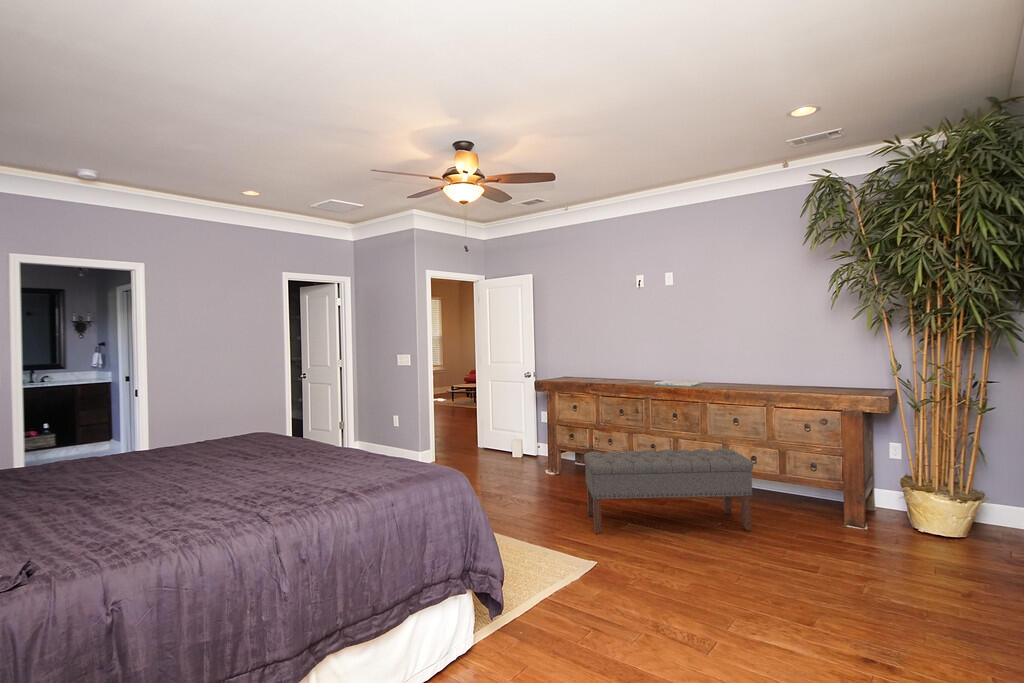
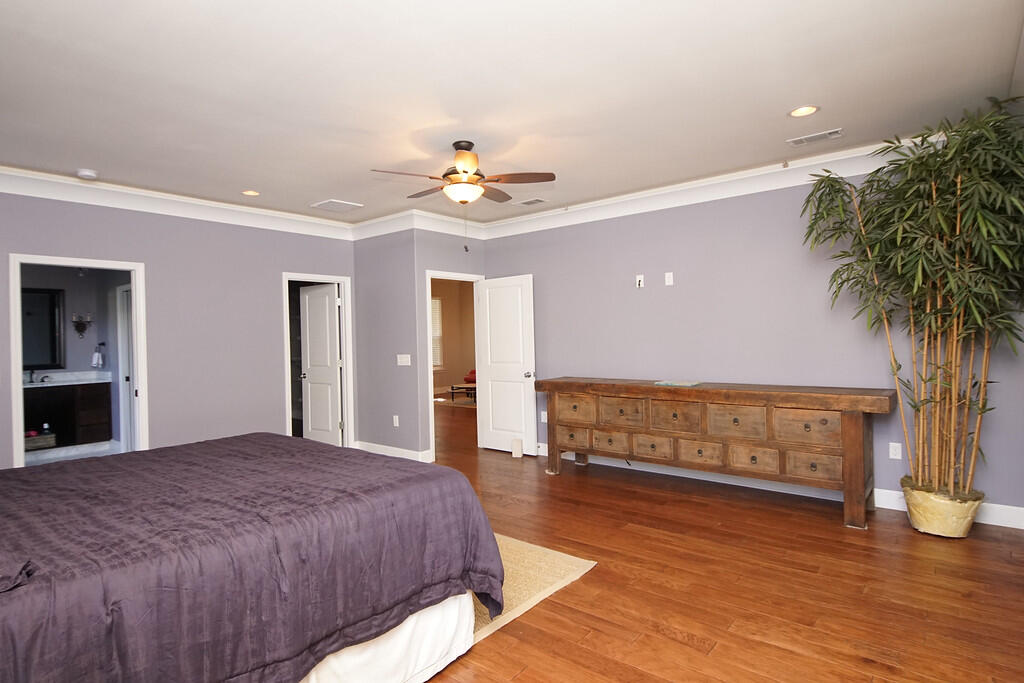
- bench (664, 488)
